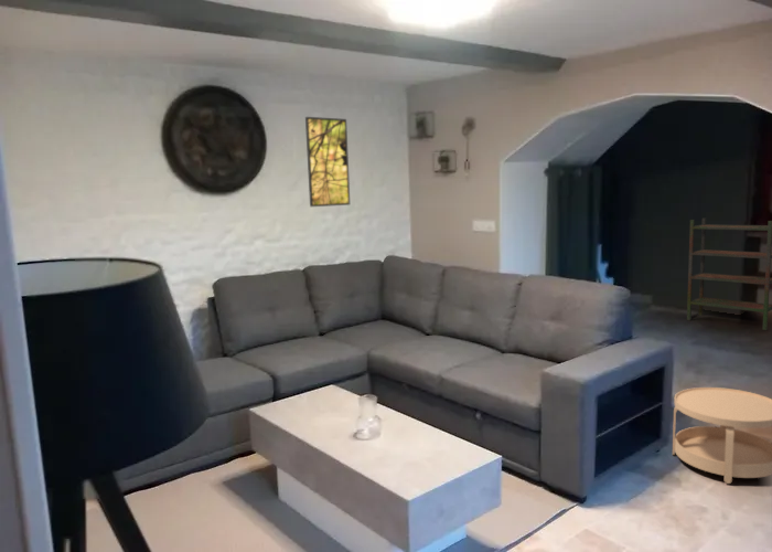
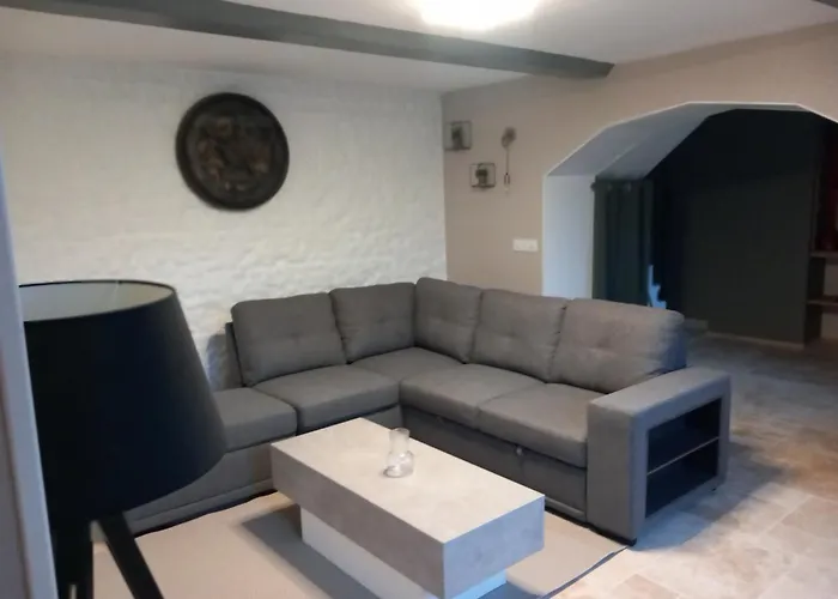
- bookshelf (732, 275)
- side table (726, 433)
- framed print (328, 162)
